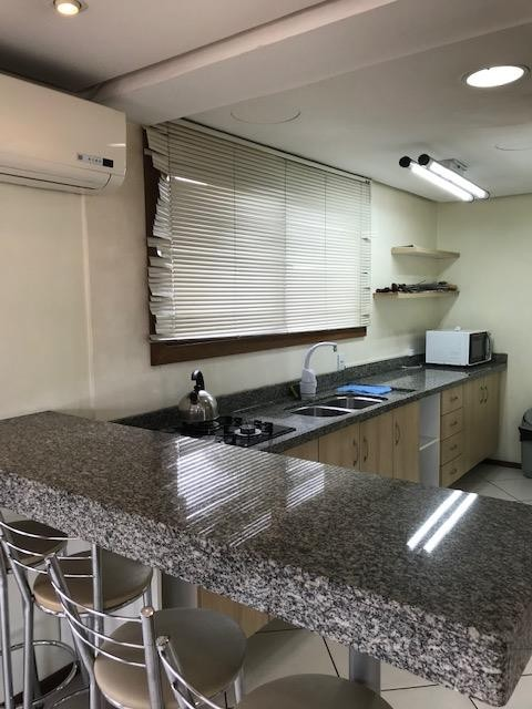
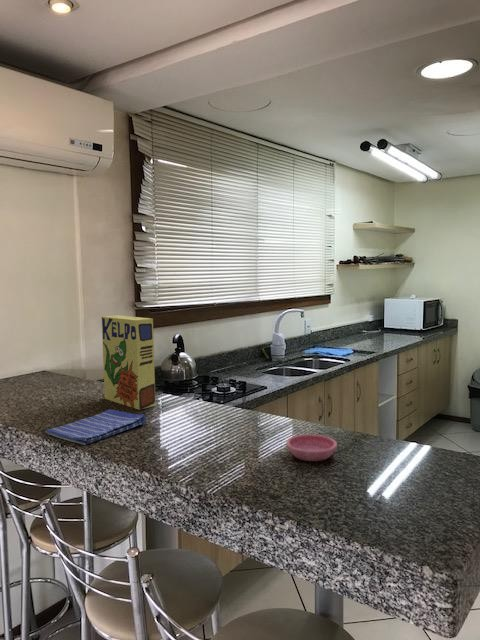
+ saucer (311, 448)
+ cereal box (127, 360)
+ dish towel (98, 424)
